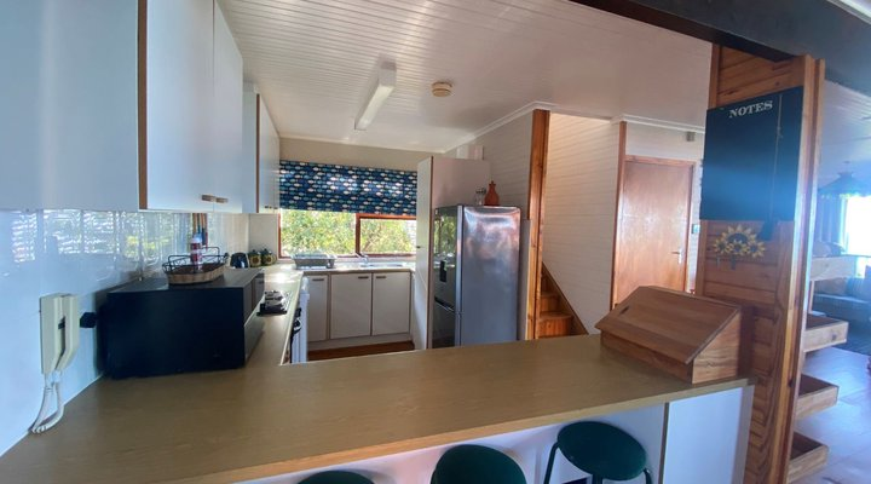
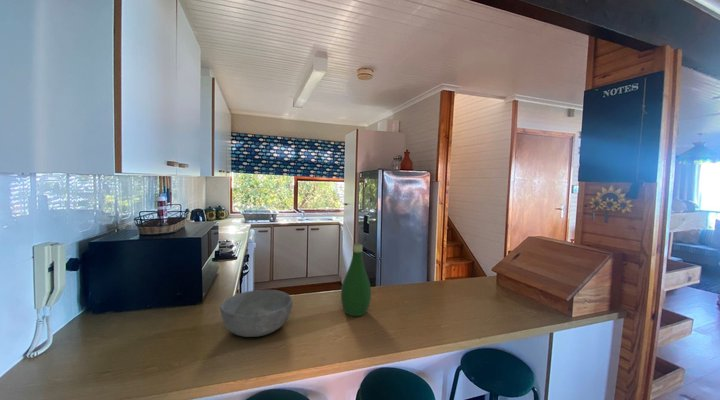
+ bottle (356, 278)
+ bowl (257, 314)
